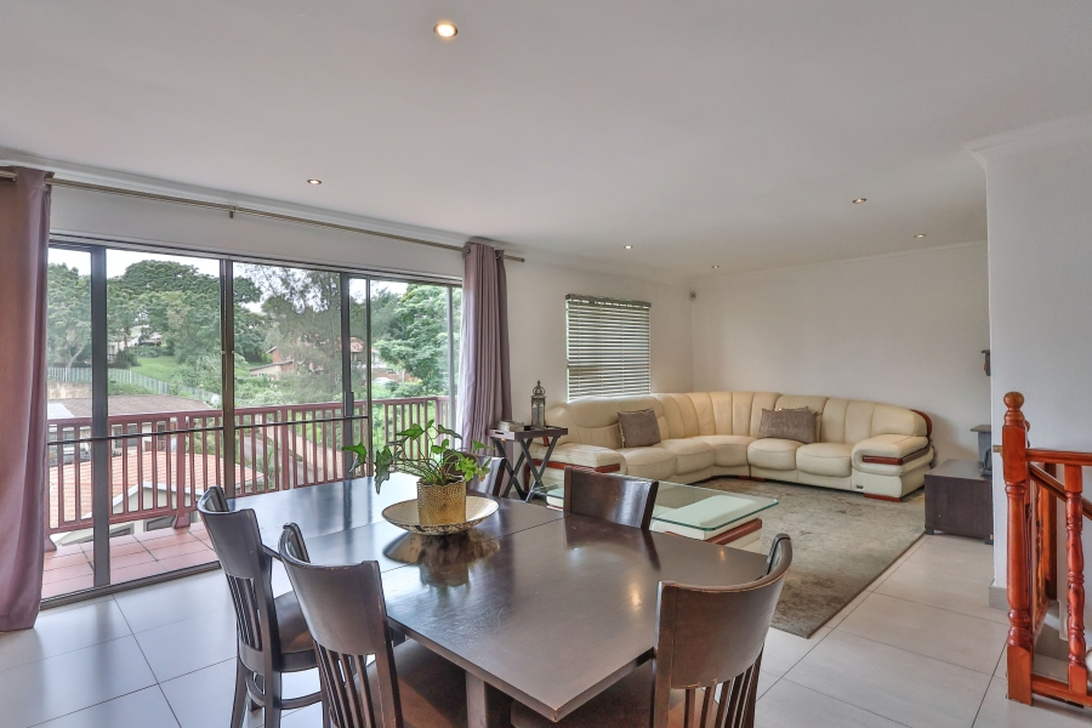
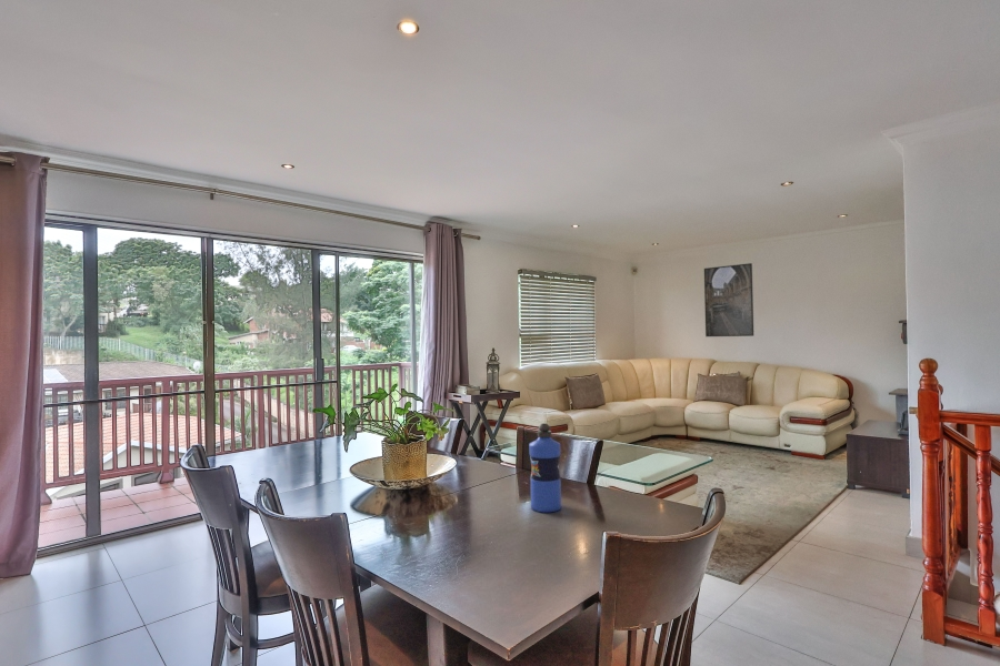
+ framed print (728, 301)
+ water bottle (544, 465)
